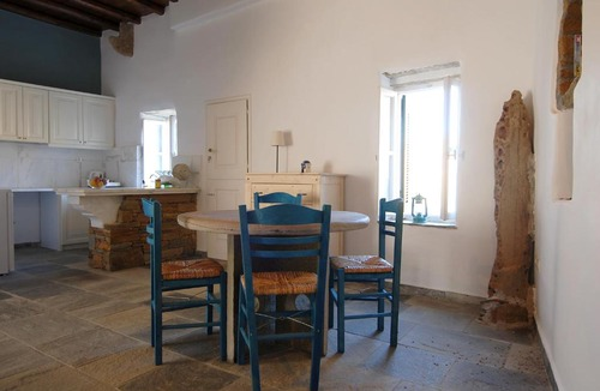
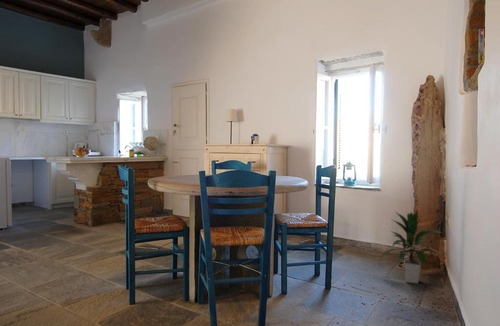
+ indoor plant (410, 244)
